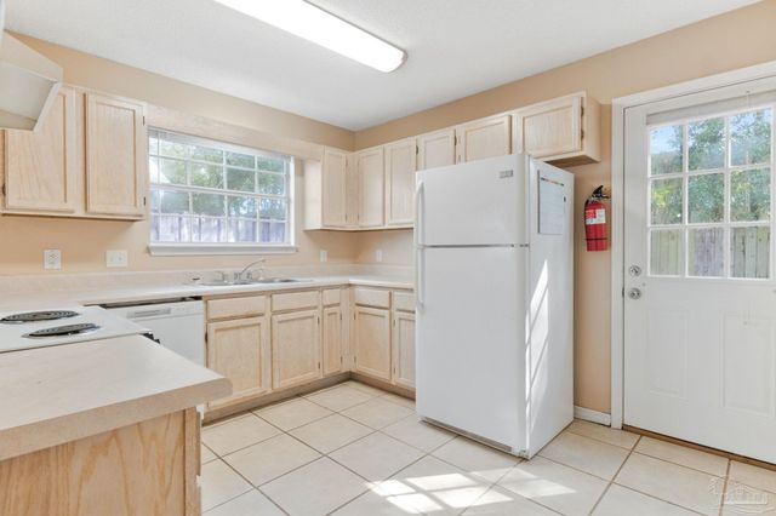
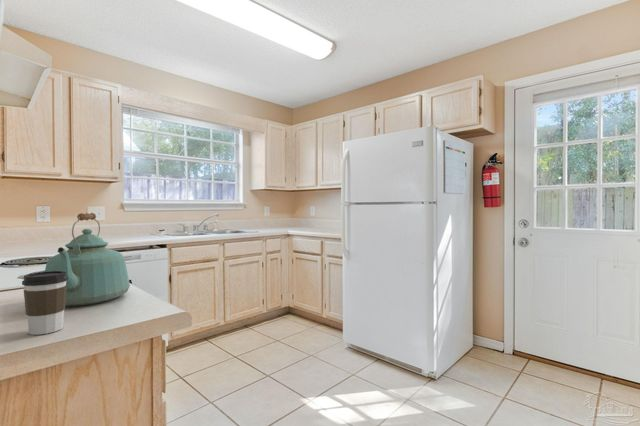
+ kettle (83, 256)
+ coffee cup (46, 301)
